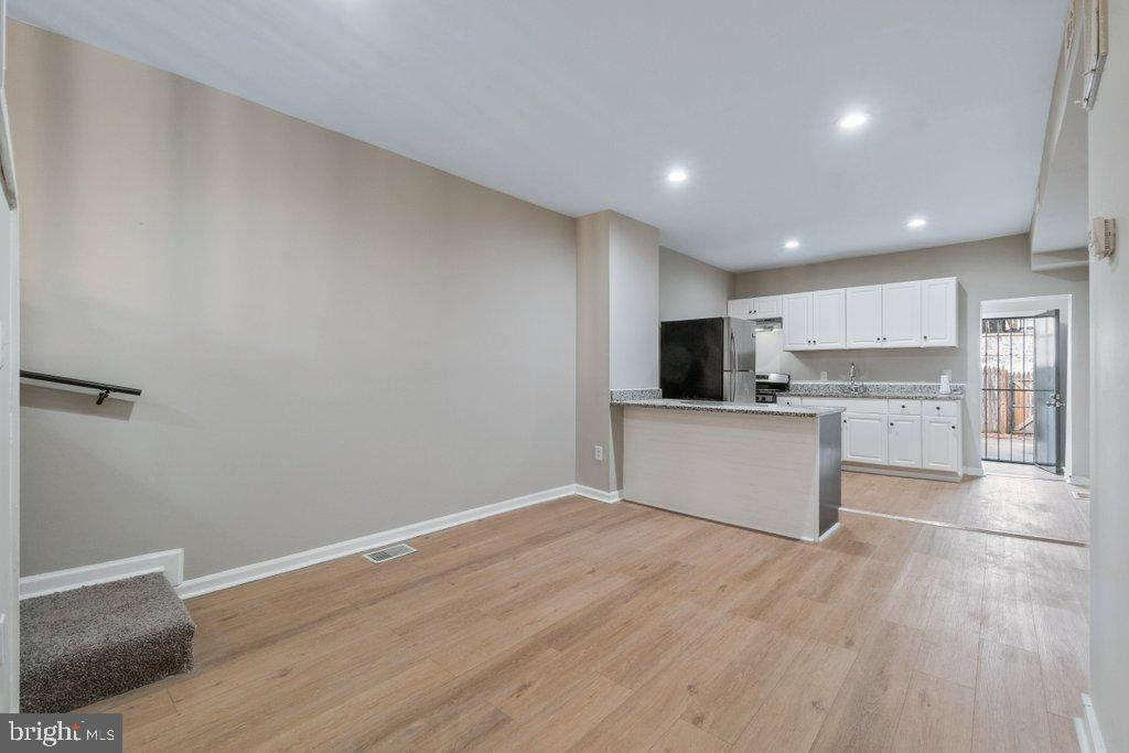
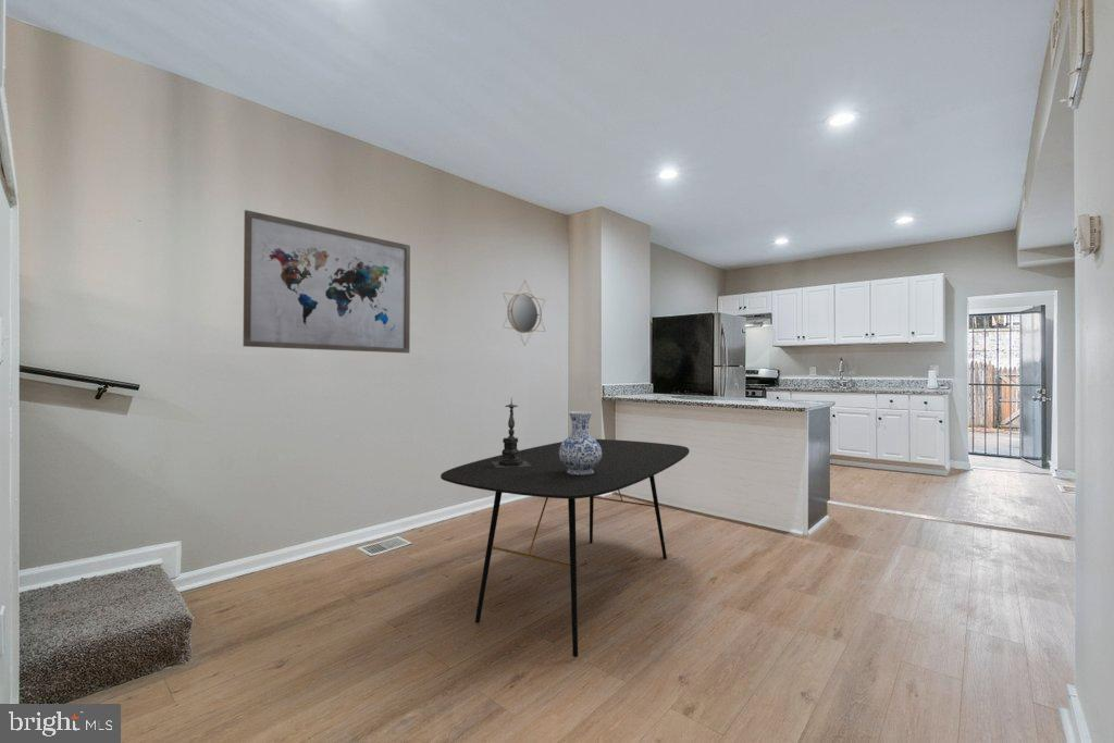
+ dining table (590, 521)
+ home mirror (524, 312)
+ wall art (336, 289)
+ vase (580, 444)
+ candle holder (511, 431)
